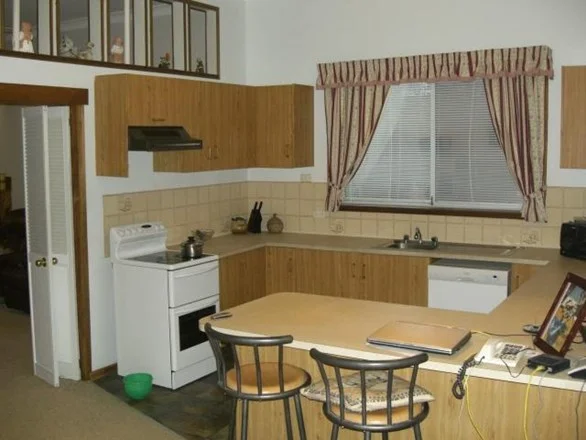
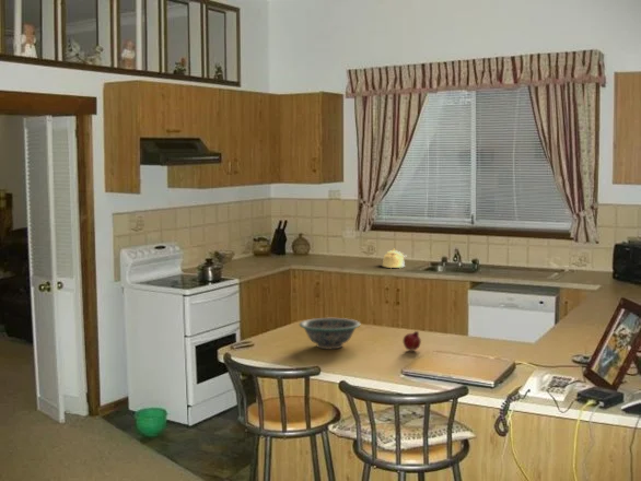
+ kettle (394, 257)
+ fruit (411, 340)
+ decorative bowl (329, 335)
